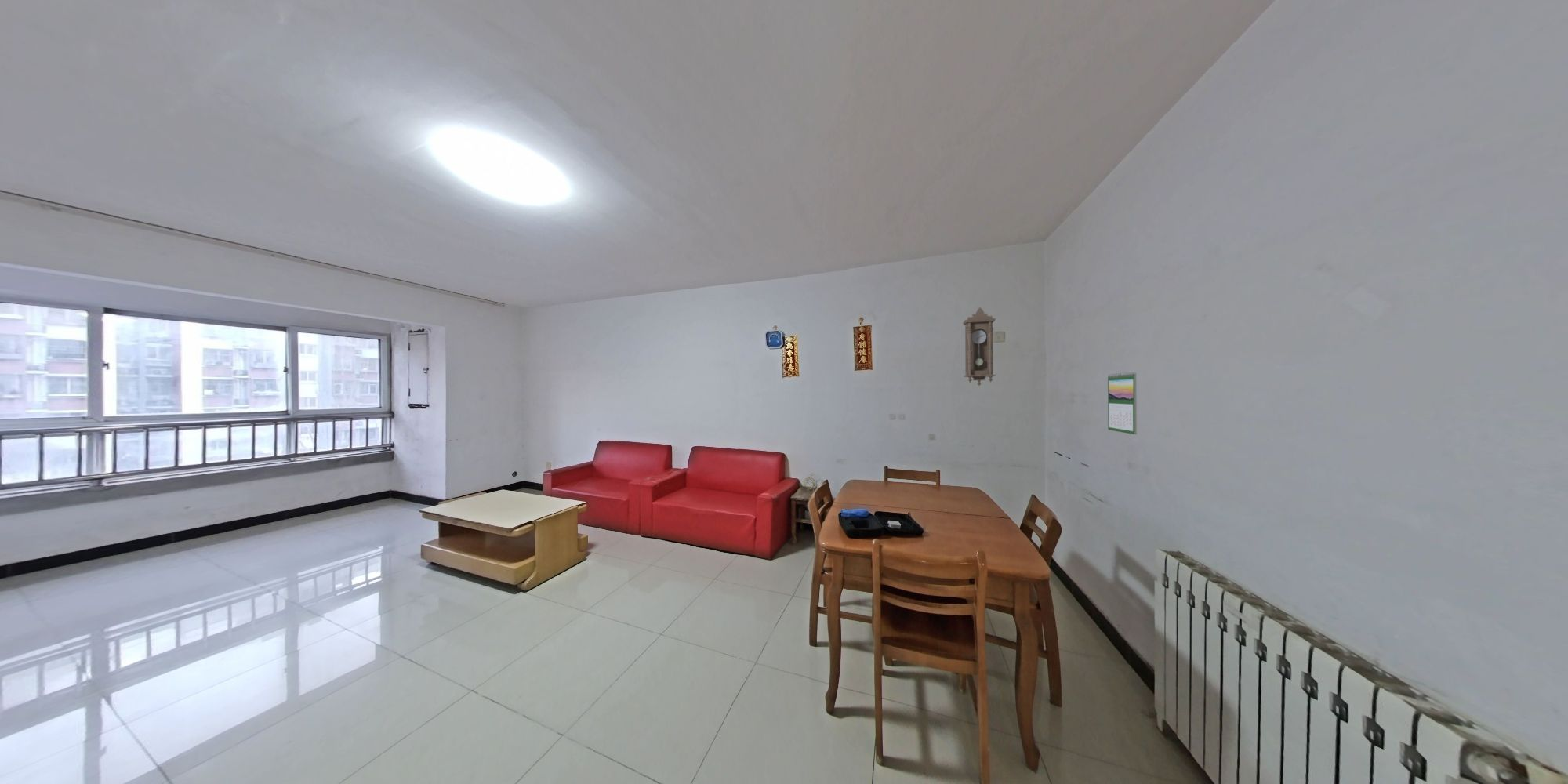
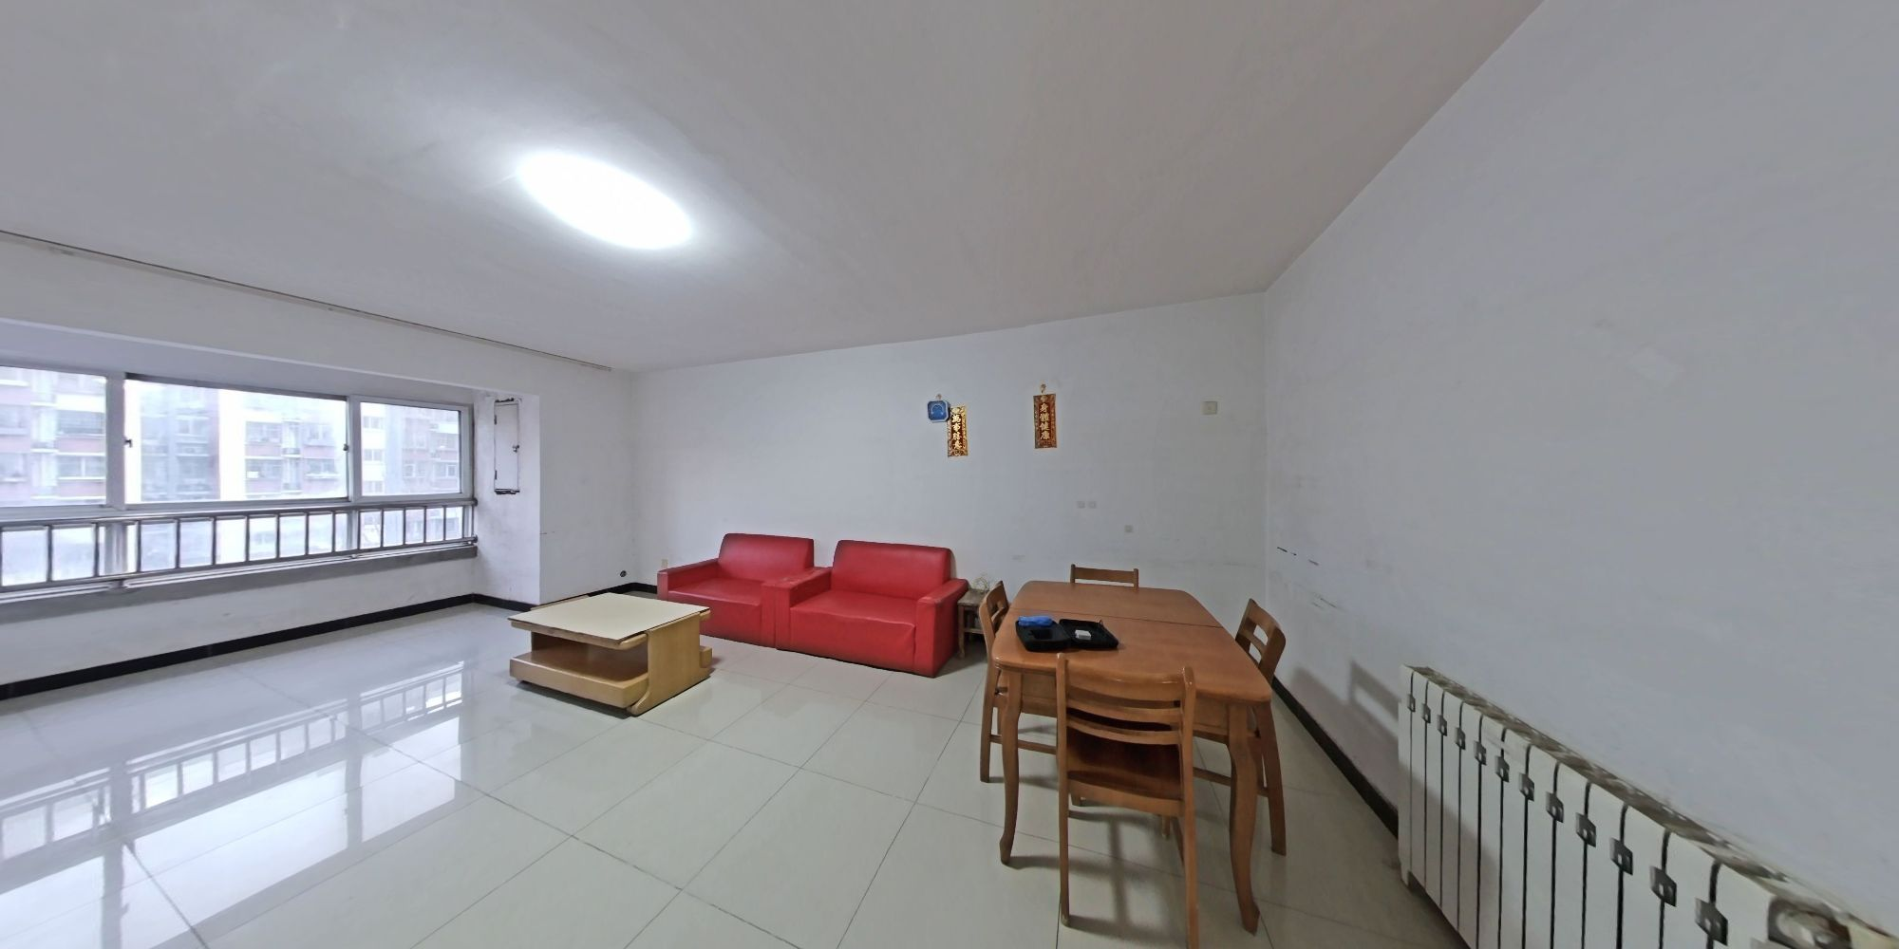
- calendar (1121, 401)
- pendulum clock (978, 347)
